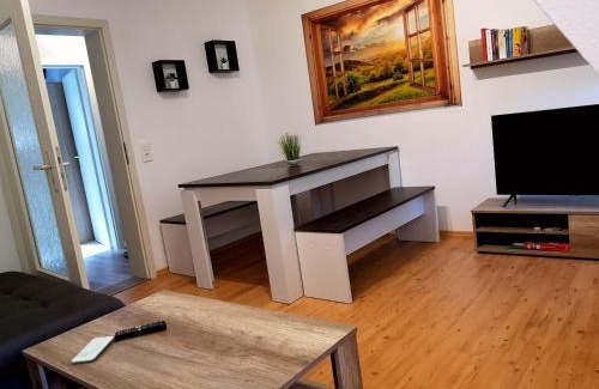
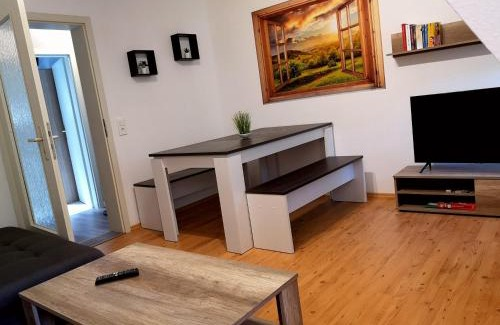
- smartphone (93, 350)
